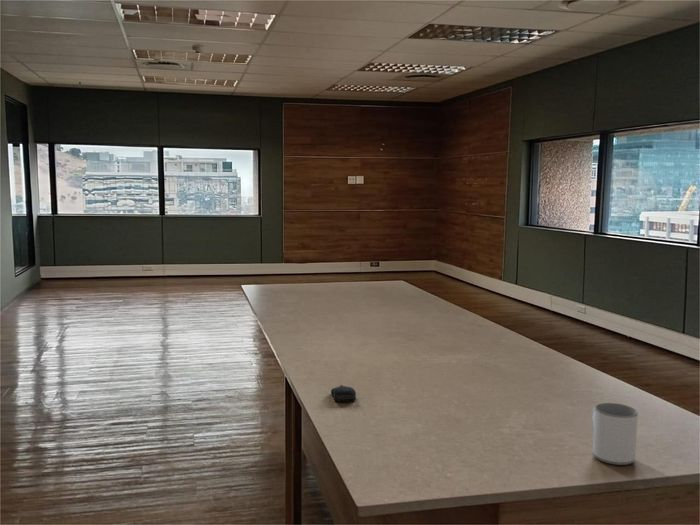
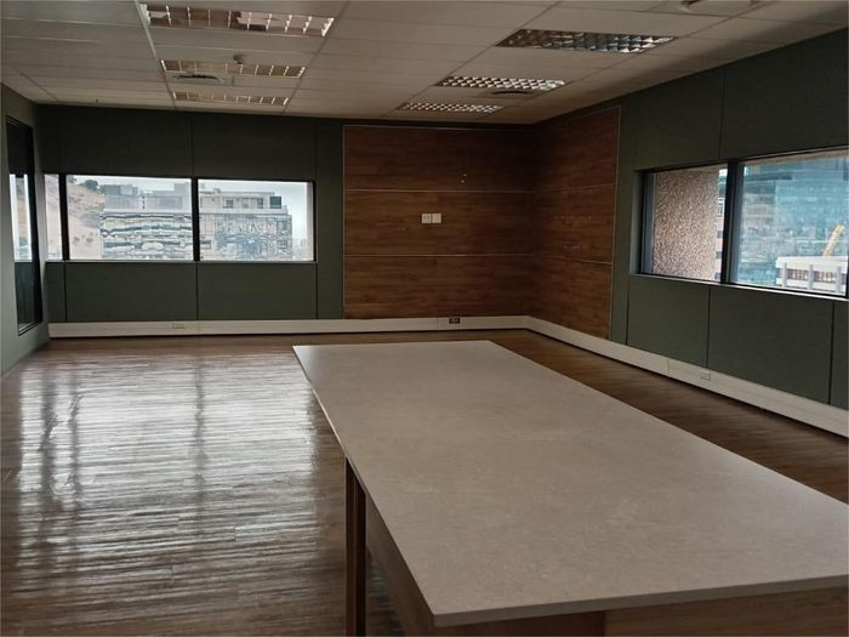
- computer mouse (343, 391)
- mug (609, 430)
